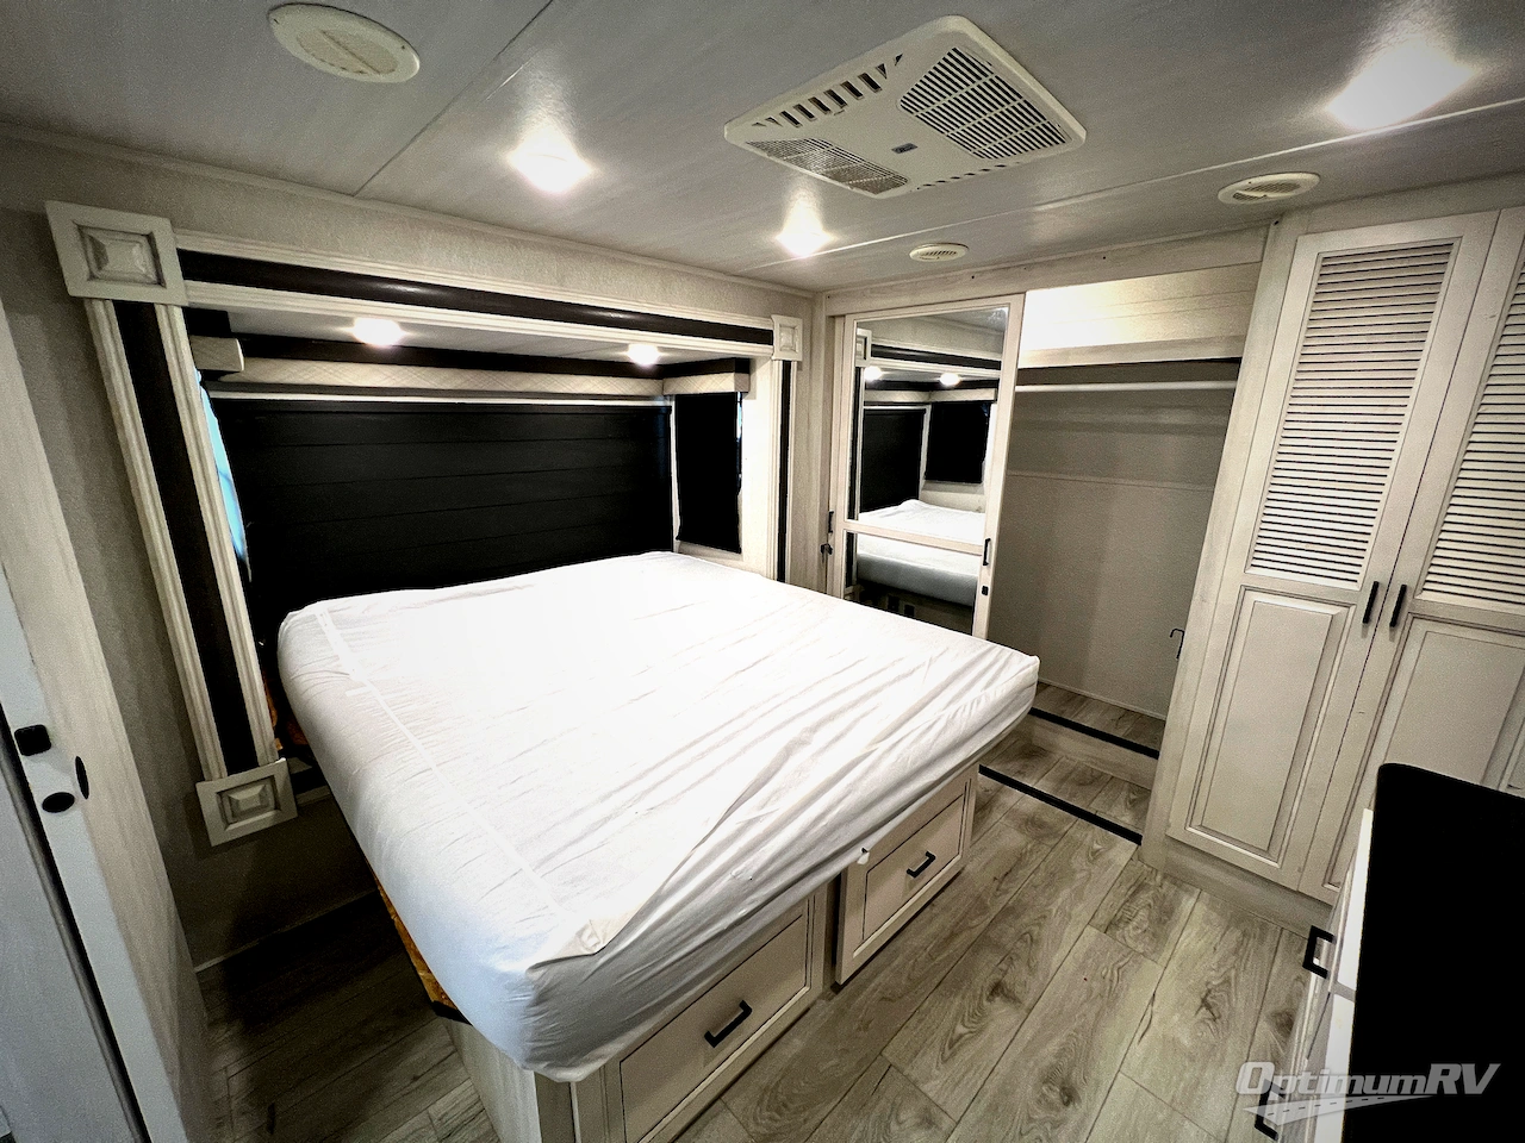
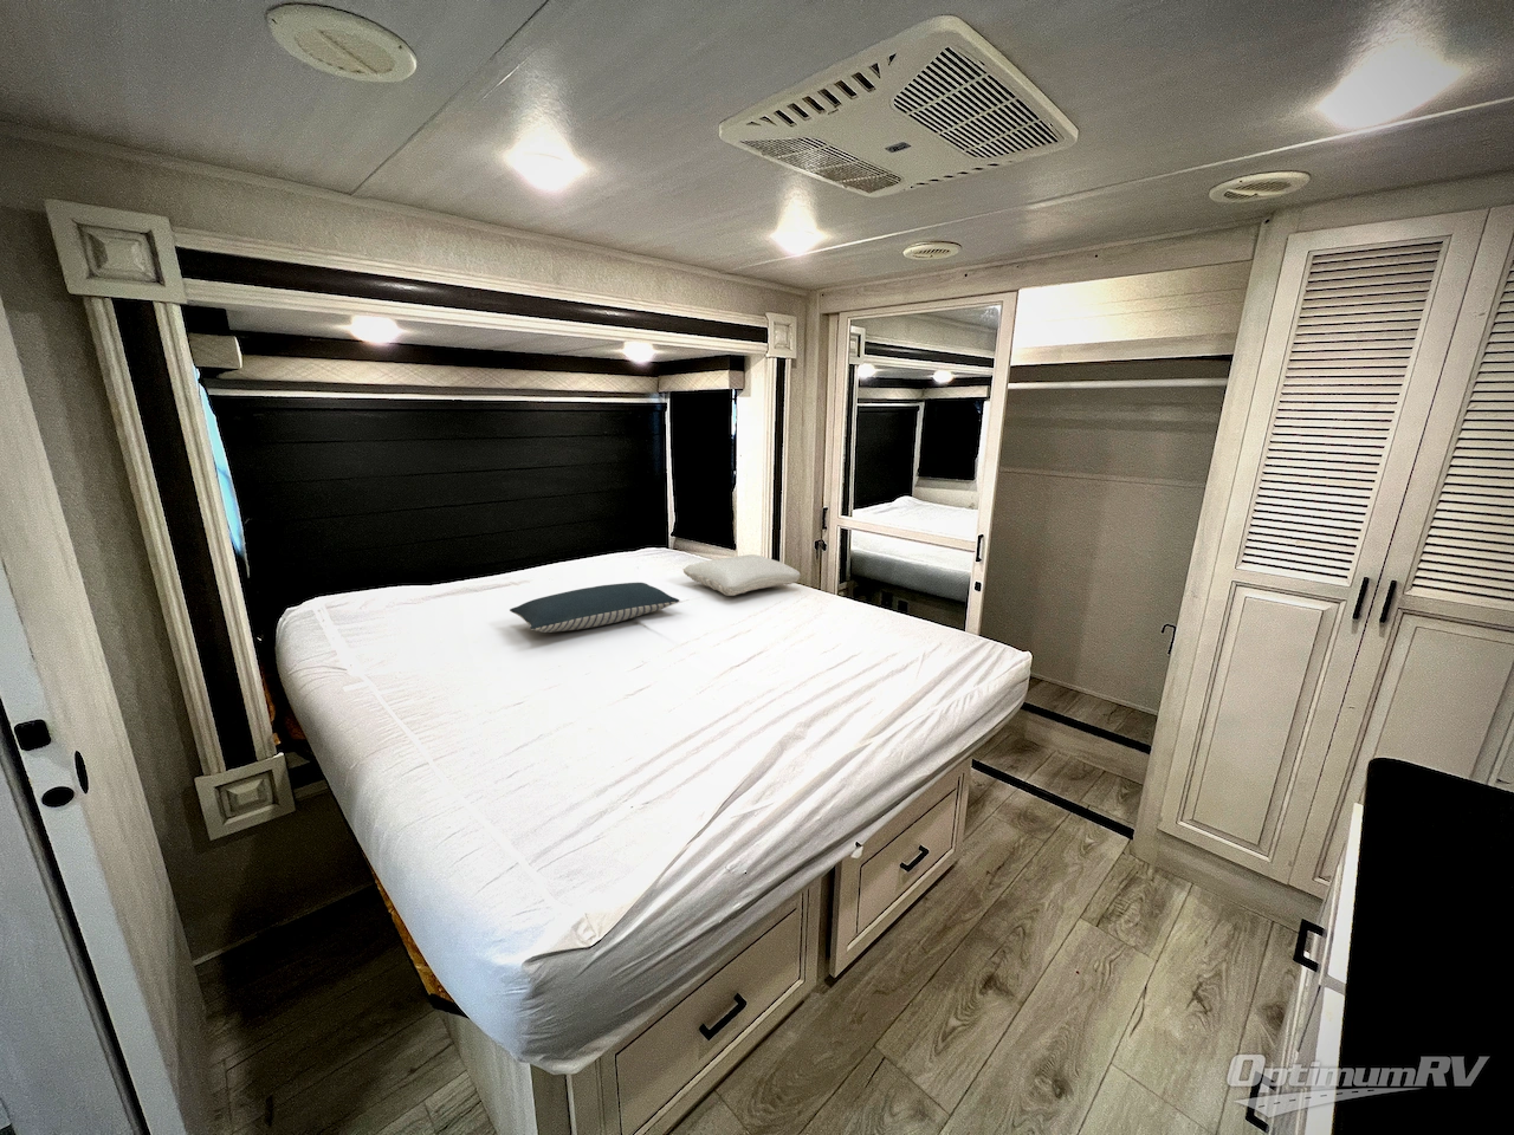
+ pillow (740, 573)
+ pillow (596, 606)
